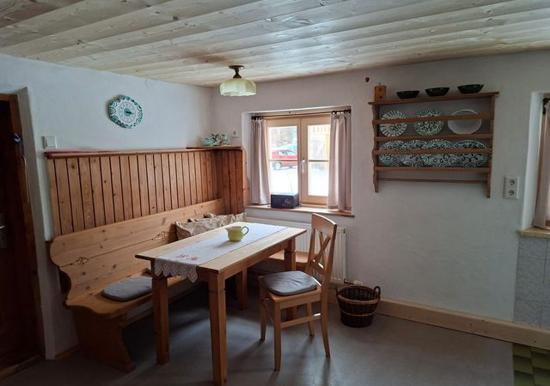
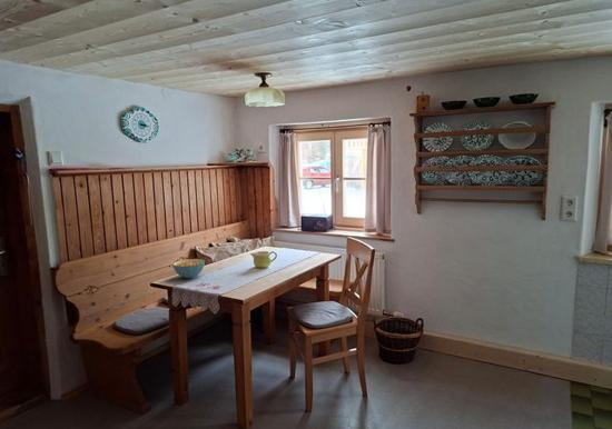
+ cereal bowl (189, 269)
